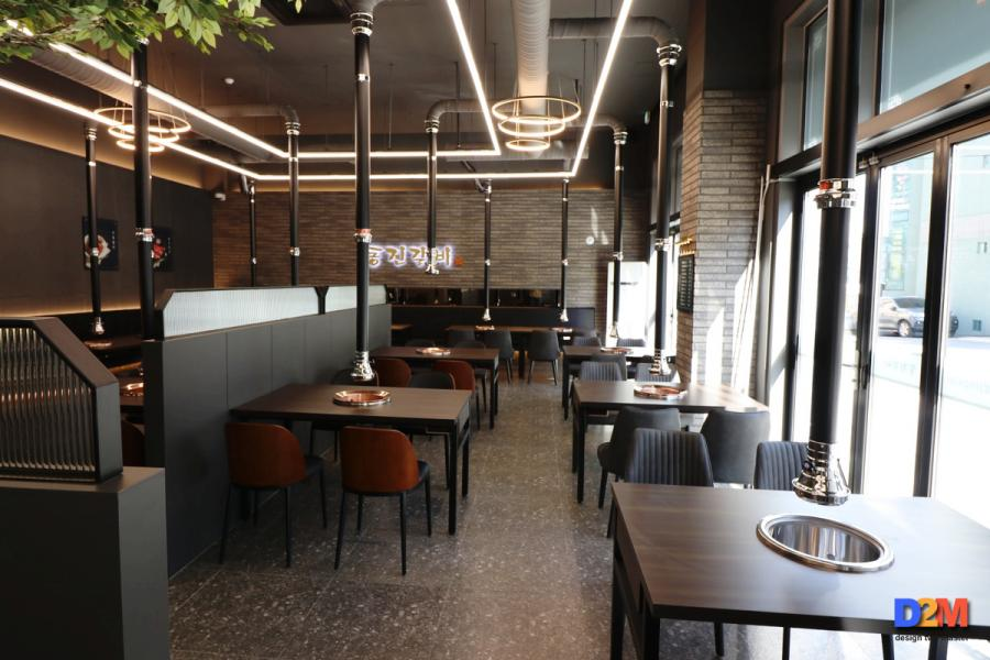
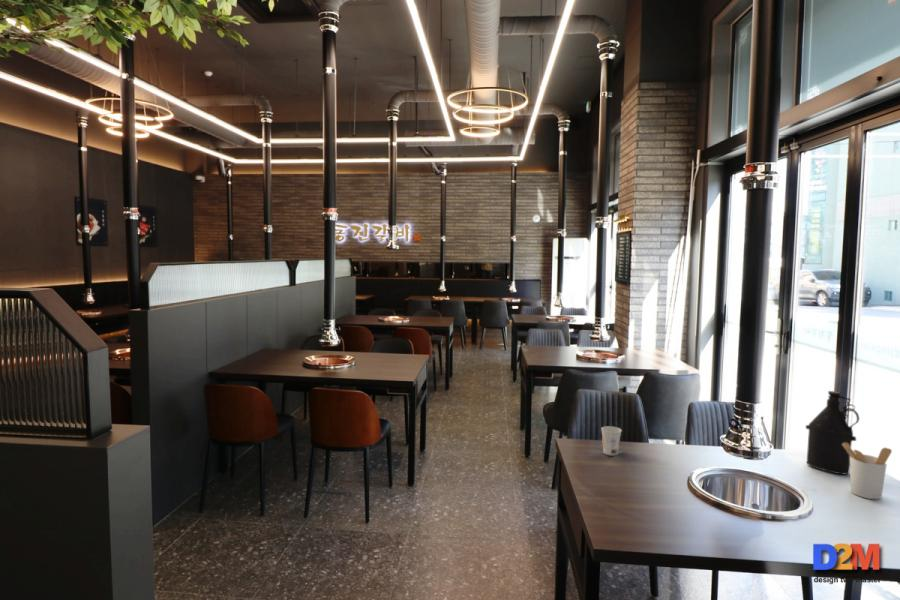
+ bottle (830, 430)
+ cup (610, 441)
+ utensil holder (862, 468)
